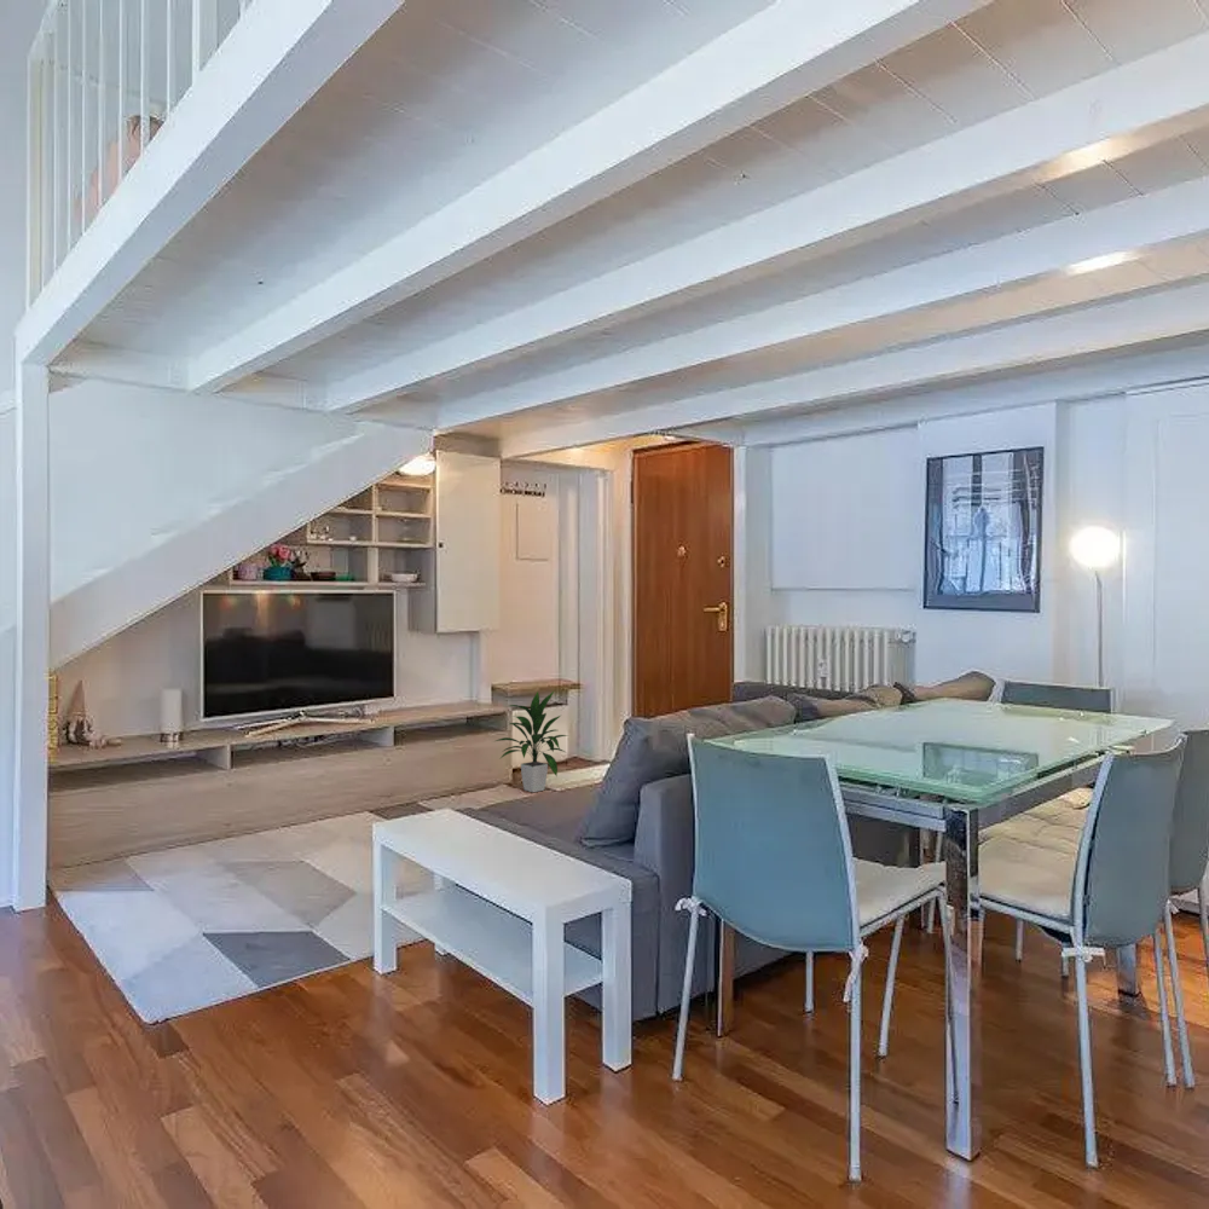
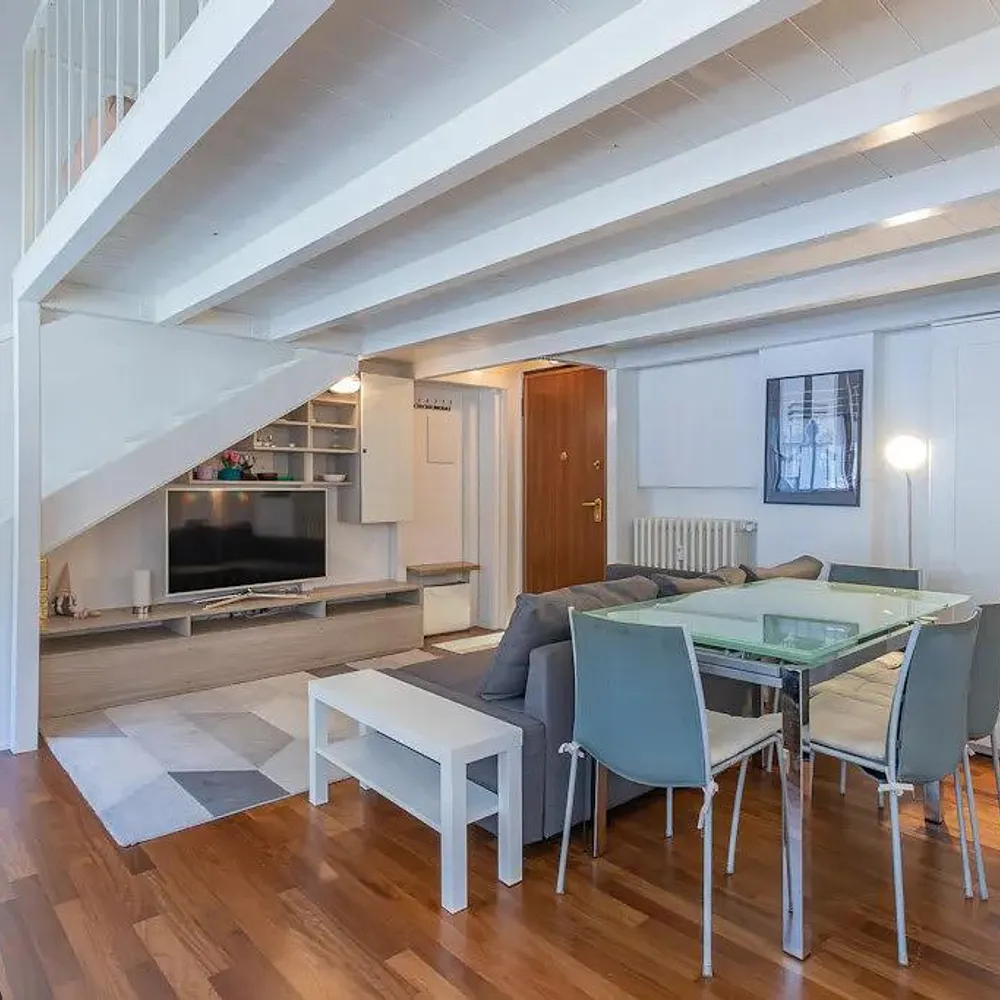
- indoor plant (534, 741)
